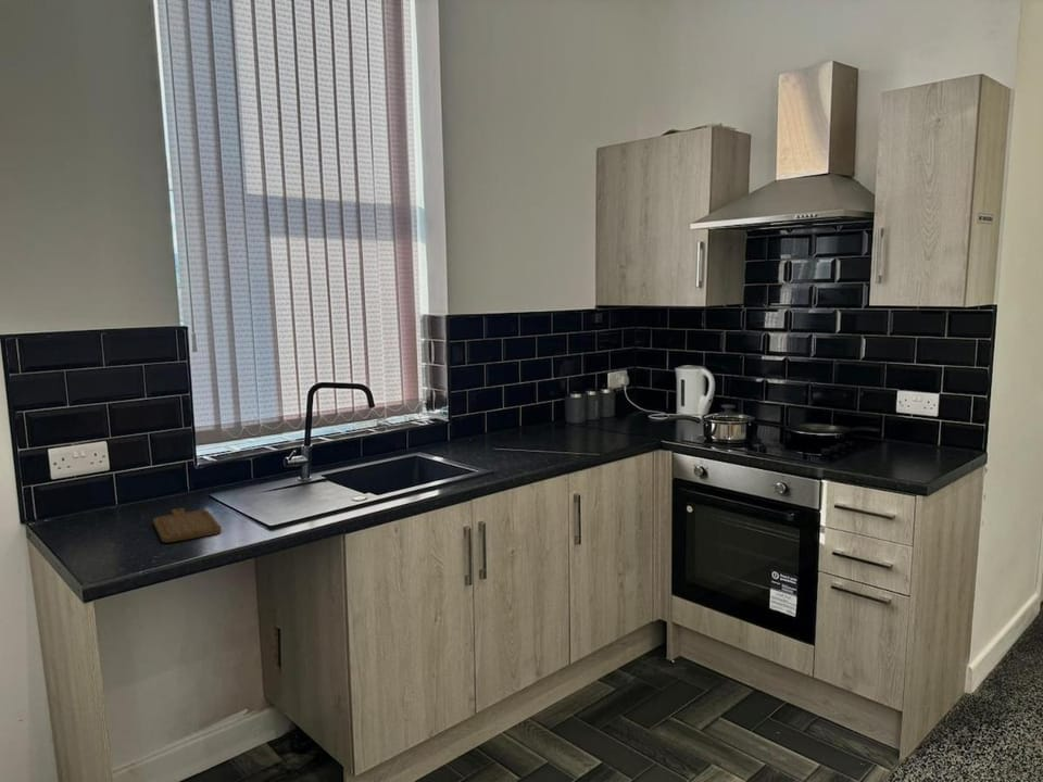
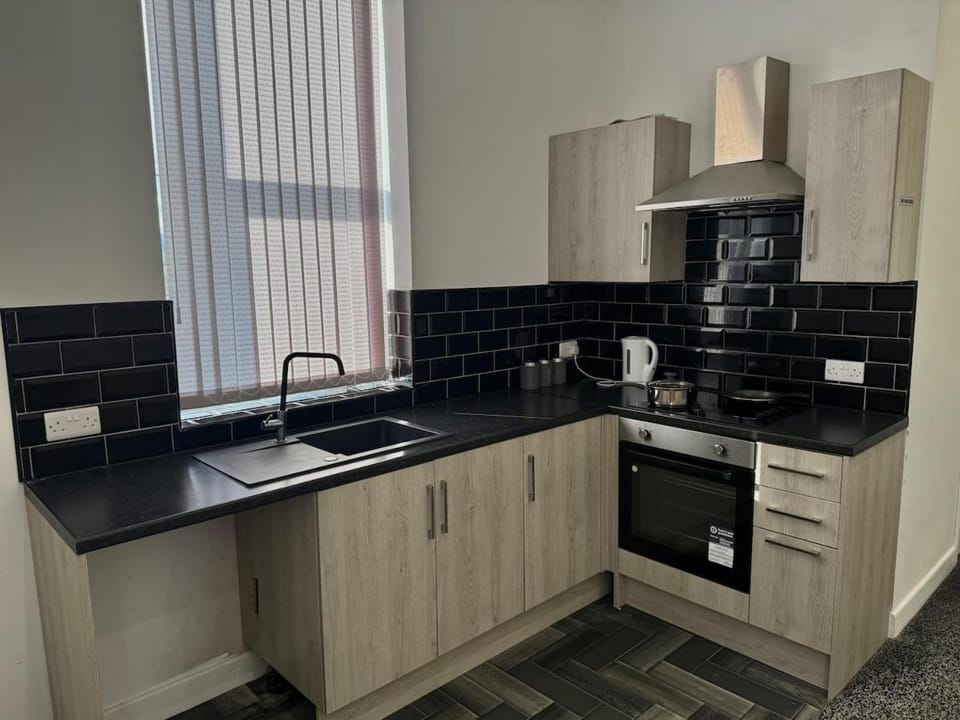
- chopping board (185, 522)
